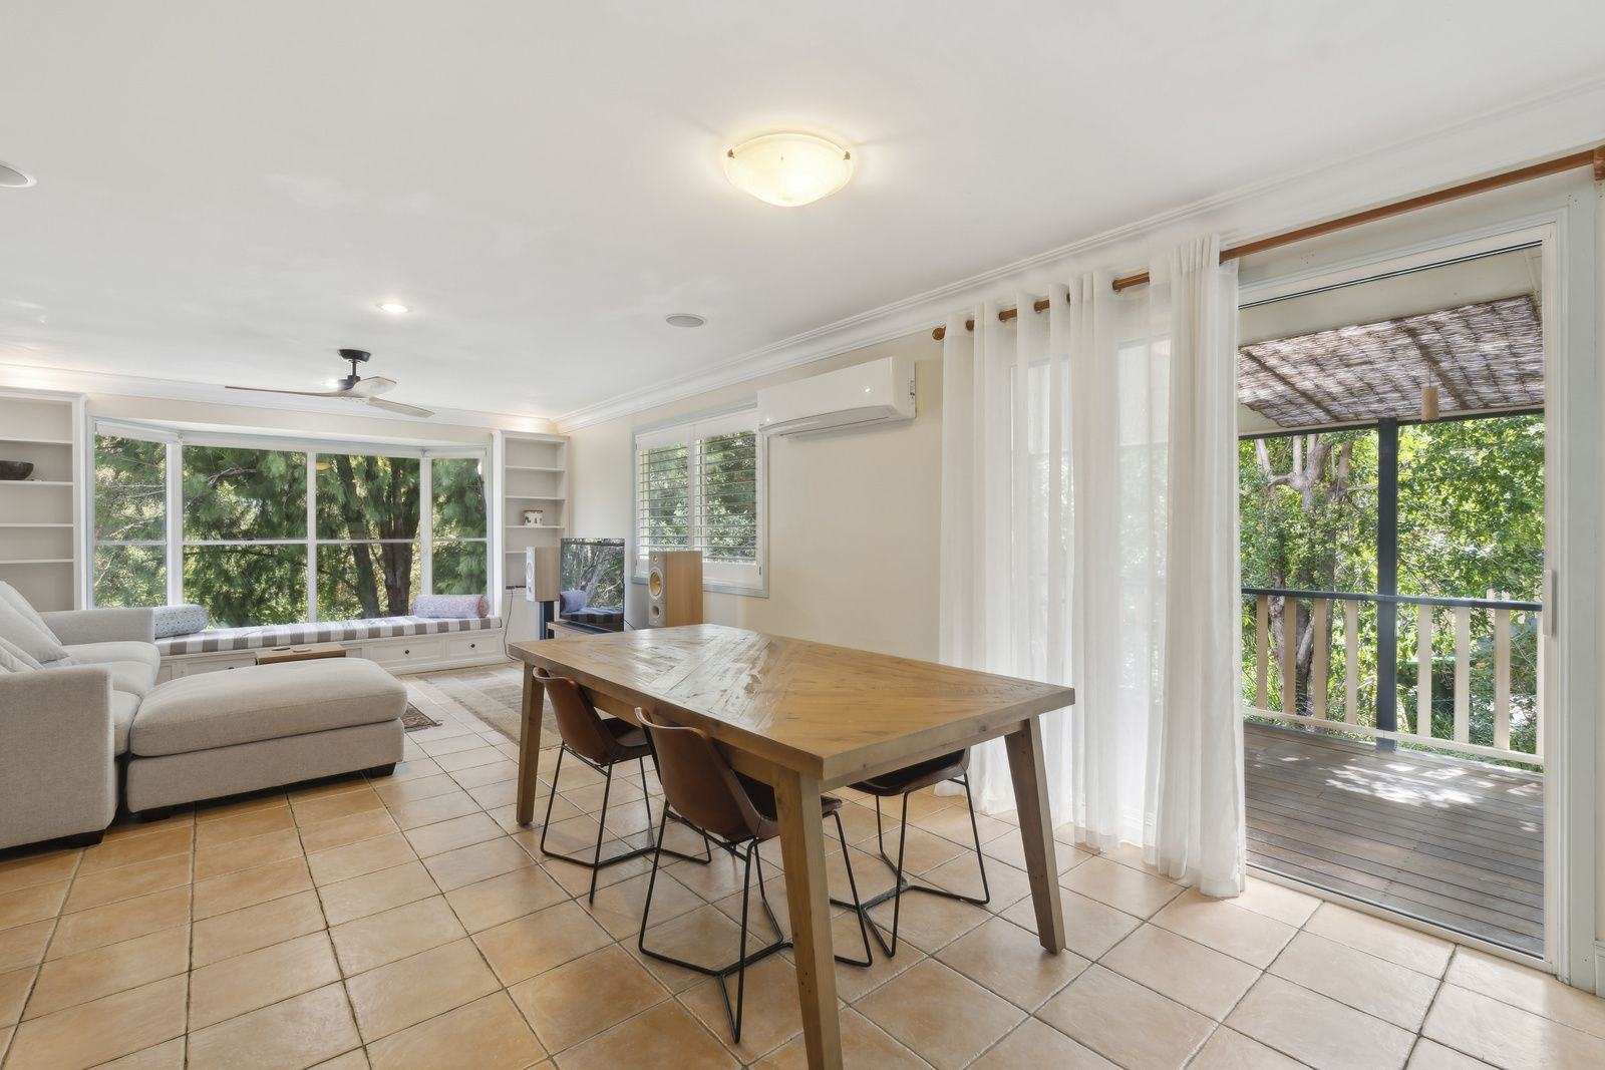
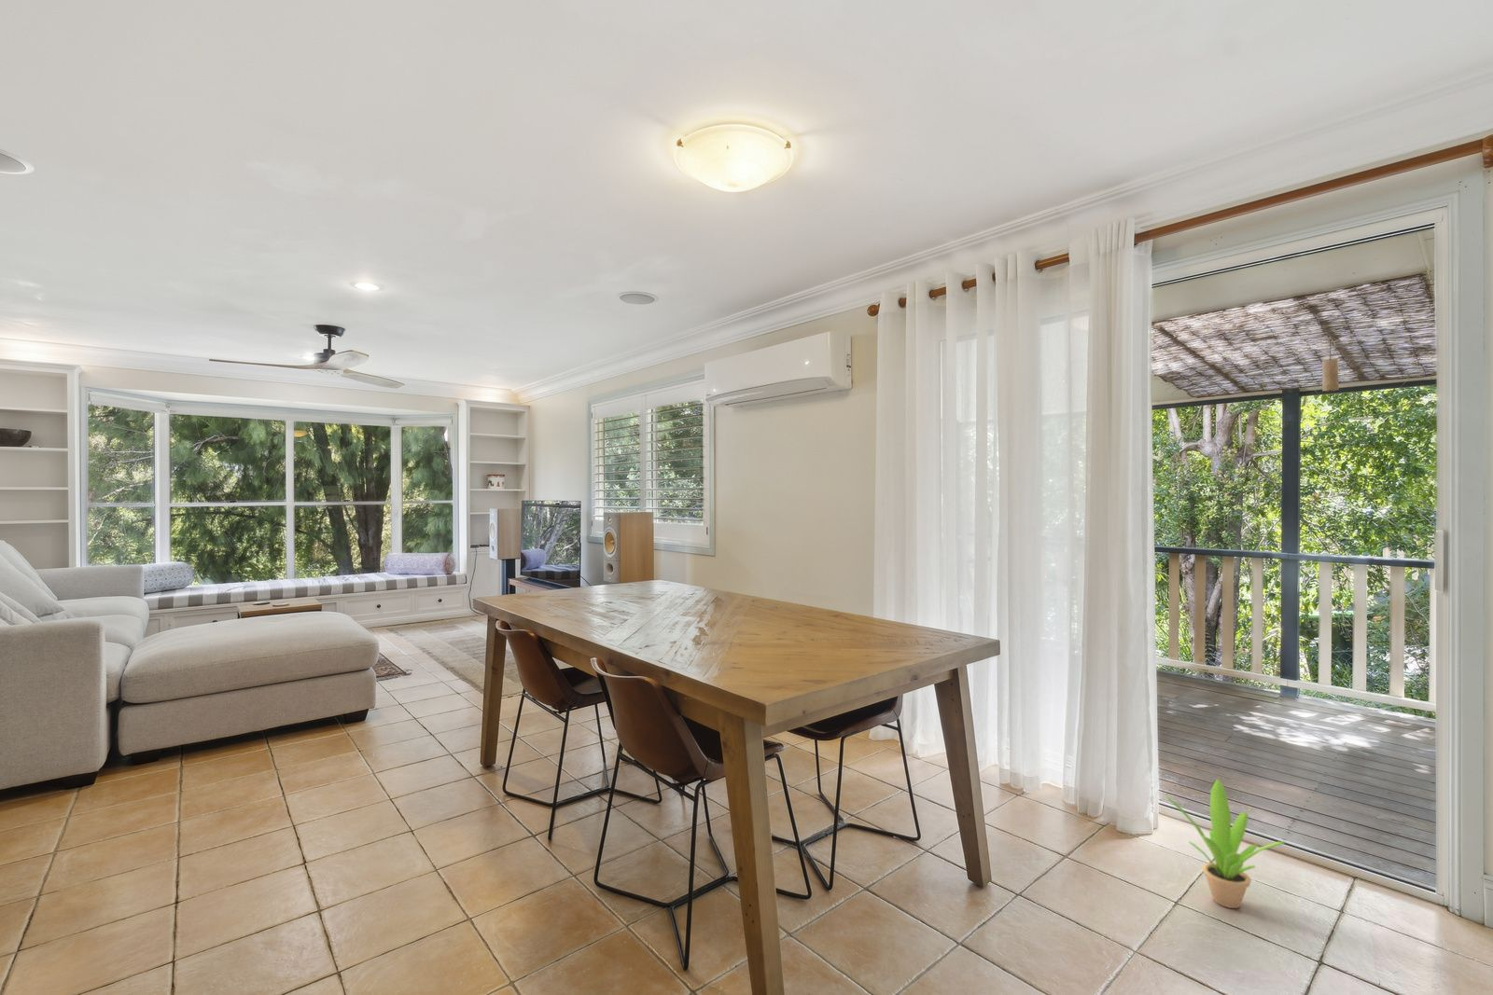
+ potted plant (1229, 851)
